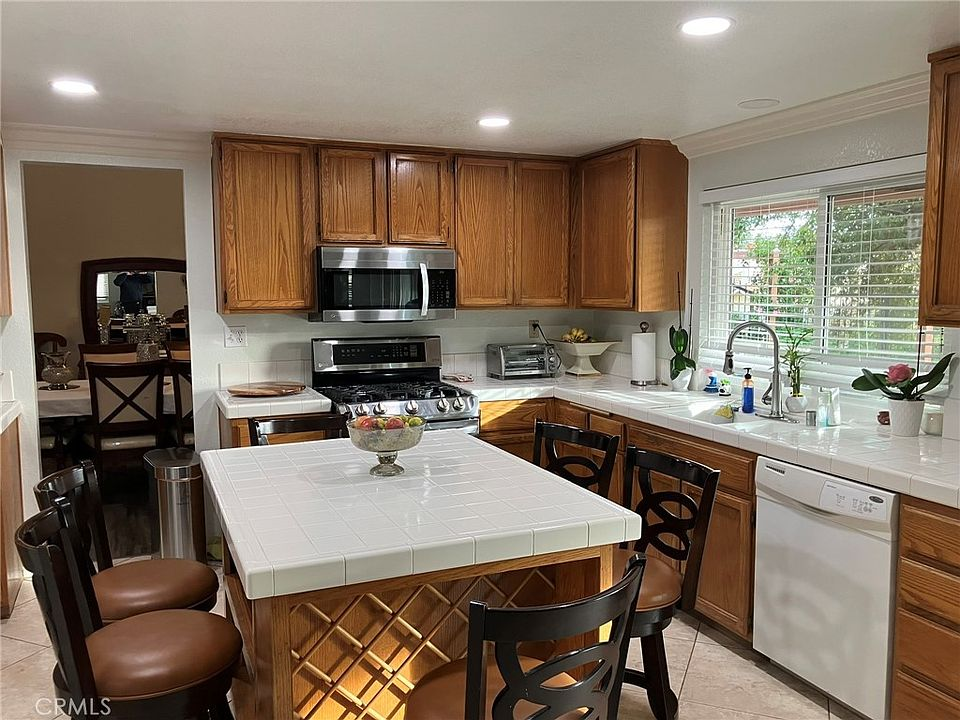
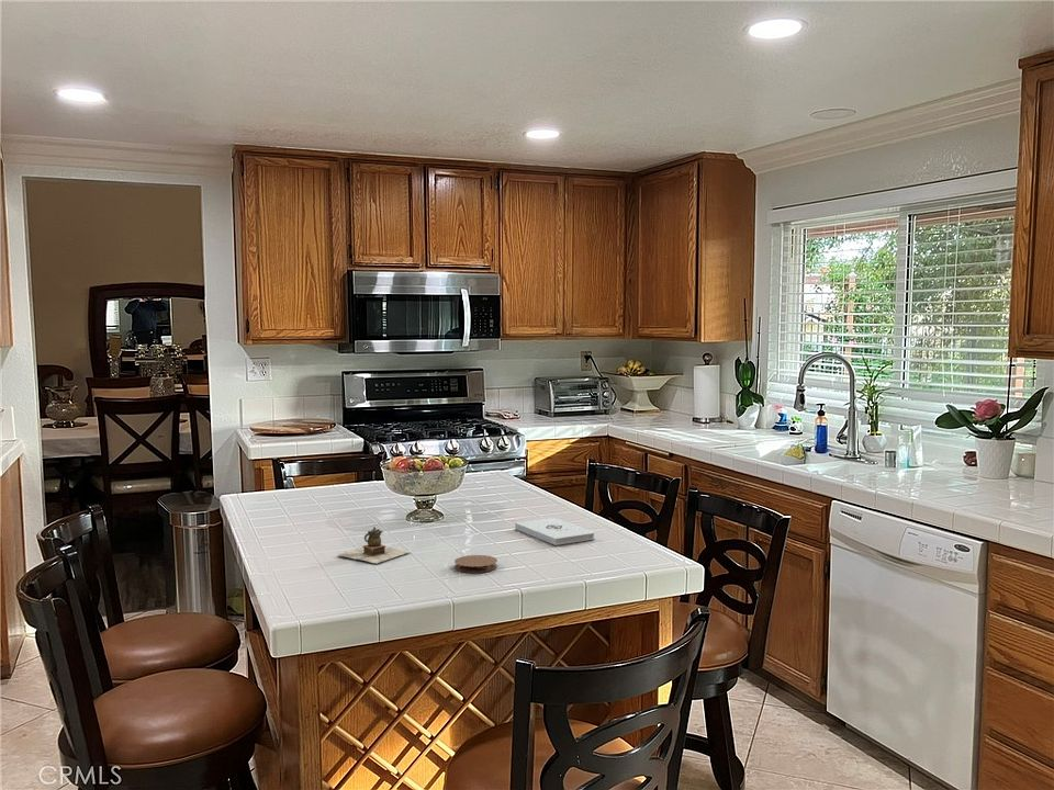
+ notepad (554, 530)
+ teapot (374, 540)
+ coaster (475, 563)
